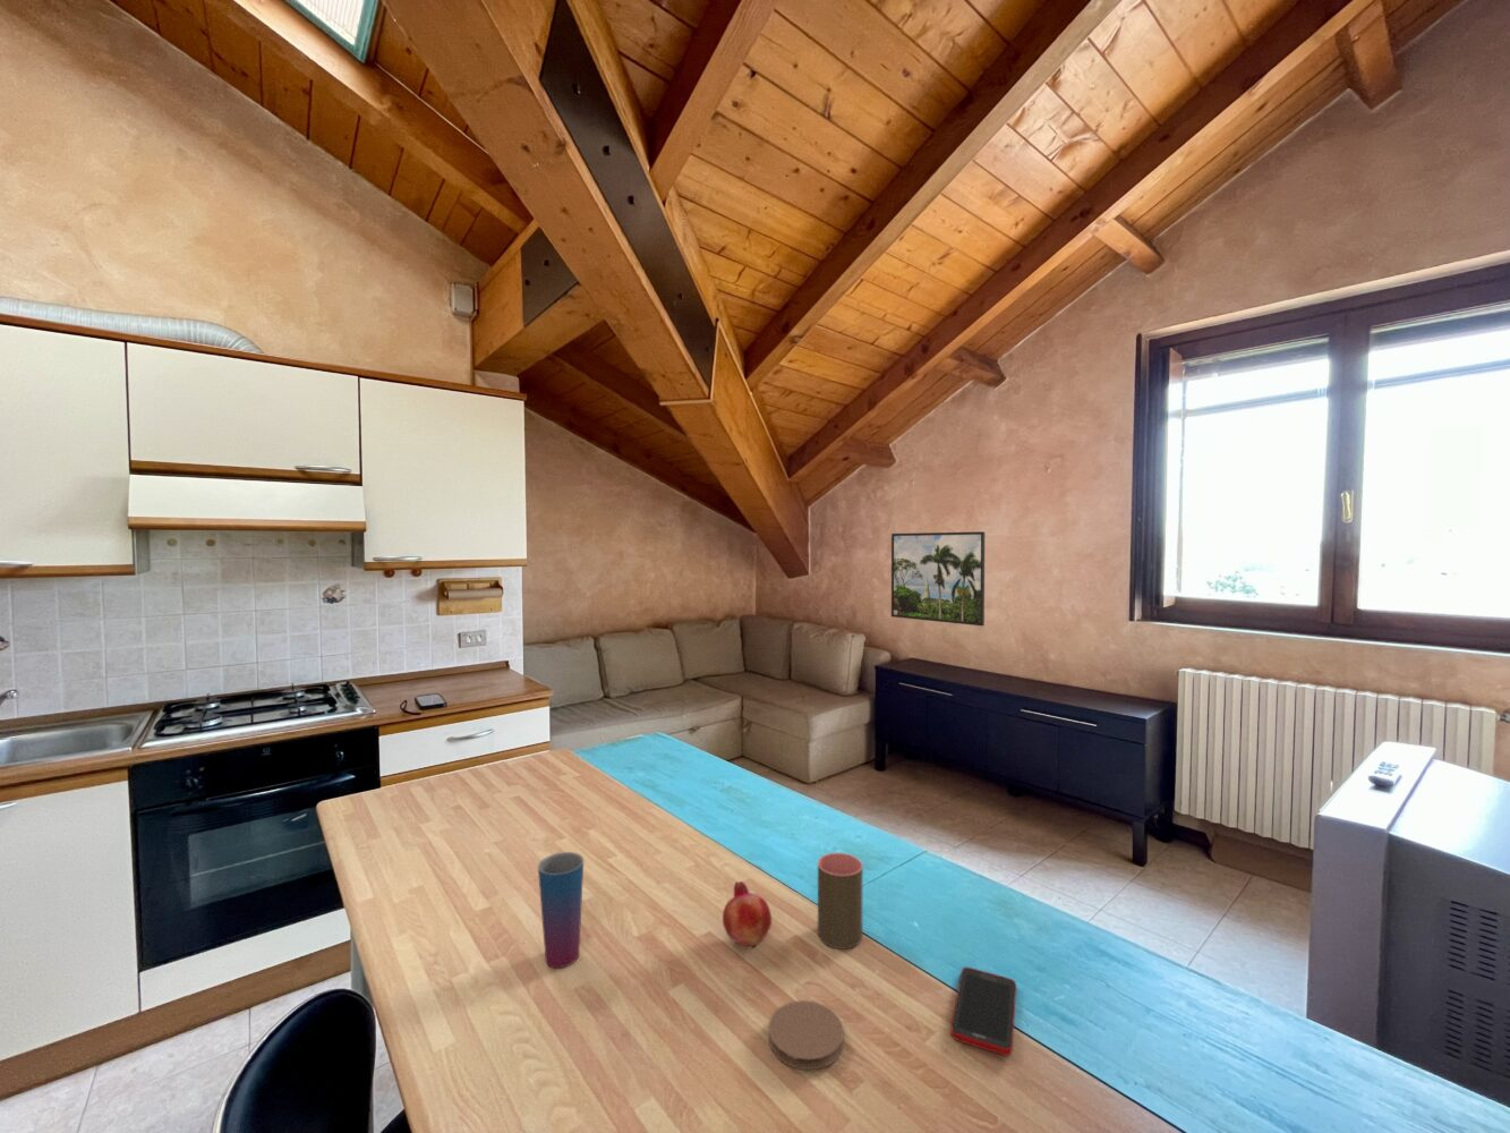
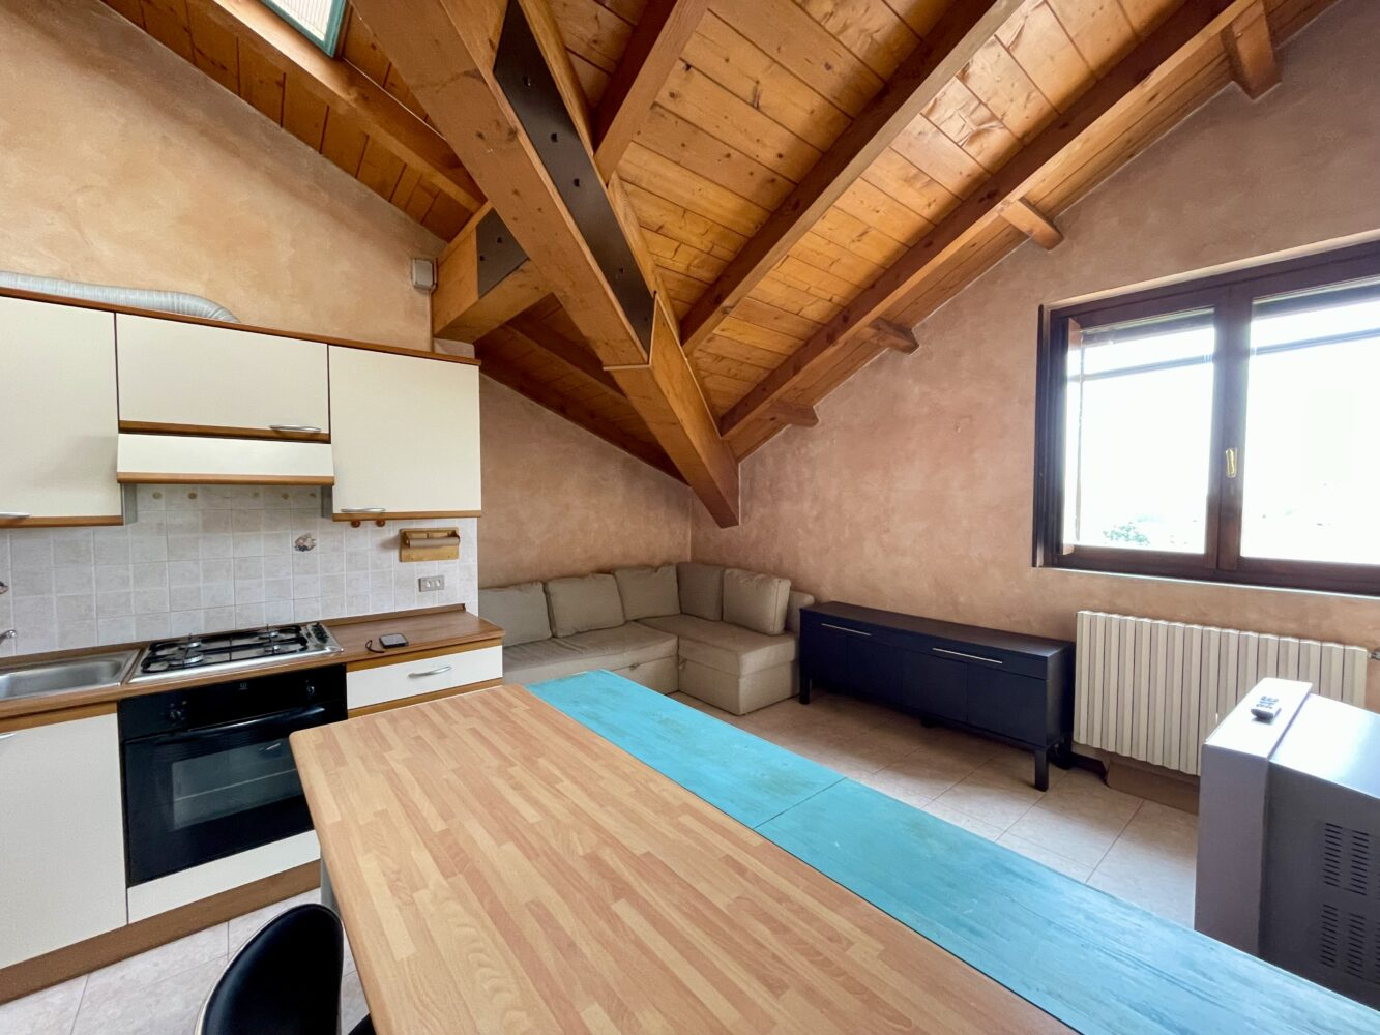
- fruit (746, 914)
- cup (560, 909)
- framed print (934, 577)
- cup (839, 899)
- coaster (806, 1032)
- cell phone (984, 1007)
